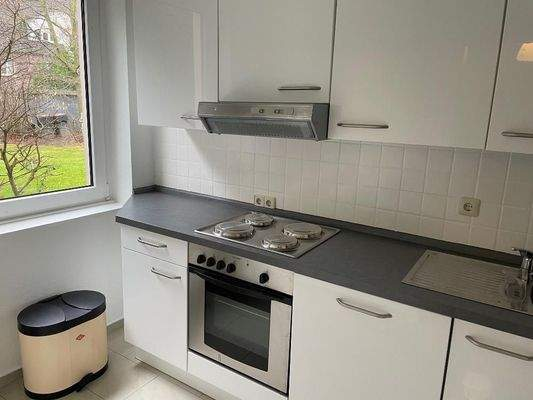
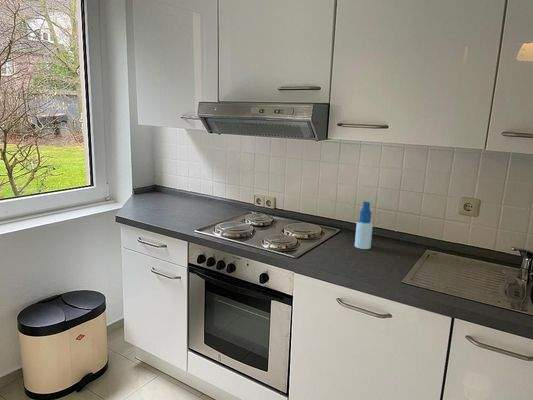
+ spray bottle (364, 224)
